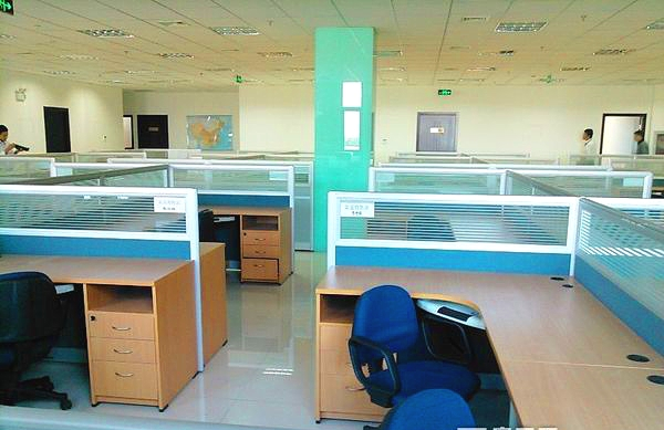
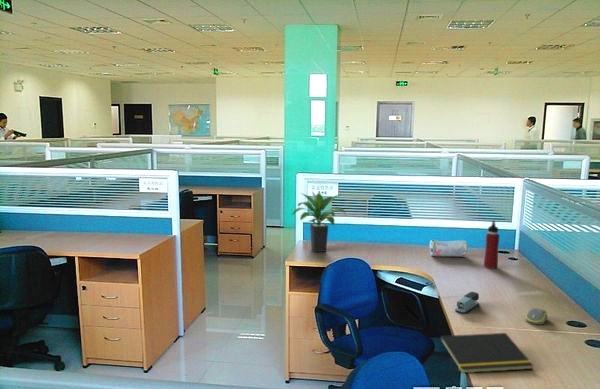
+ notepad (485, 351)
+ water bottle (492, 244)
+ potted plant (319, 220)
+ computer mouse (536, 314)
+ pencil case (447, 247)
+ stapler (467, 301)
